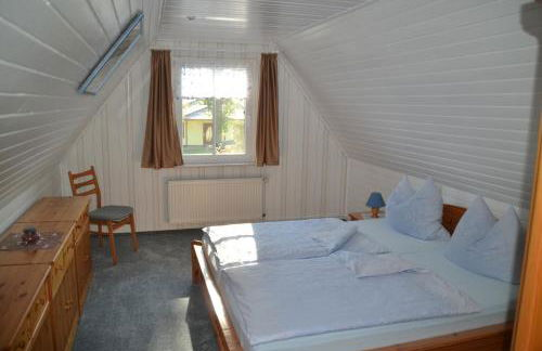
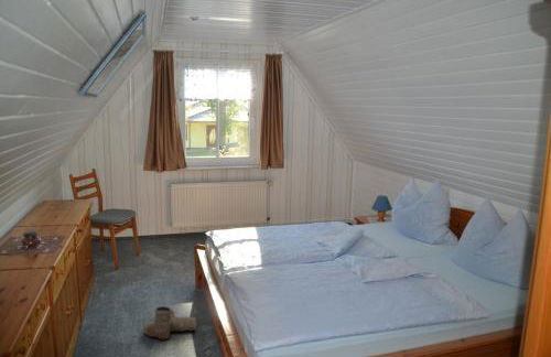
+ boots (170, 316)
